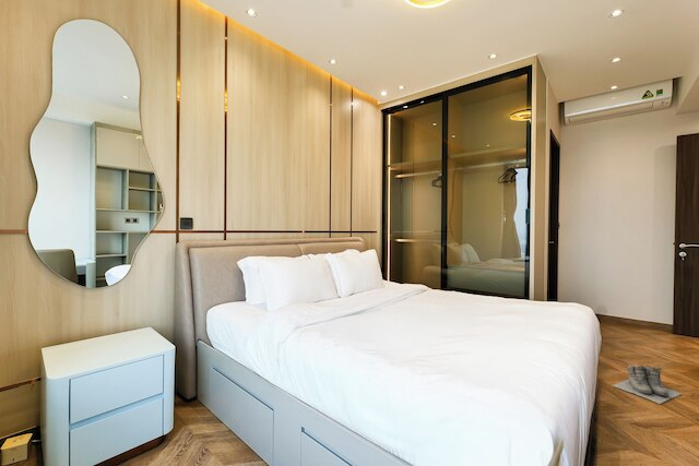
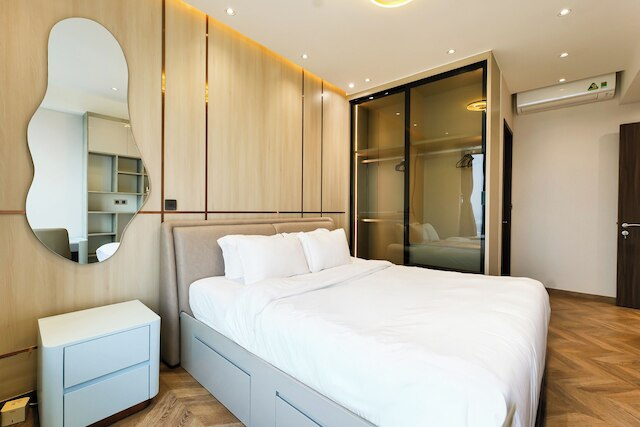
- boots (645, 378)
